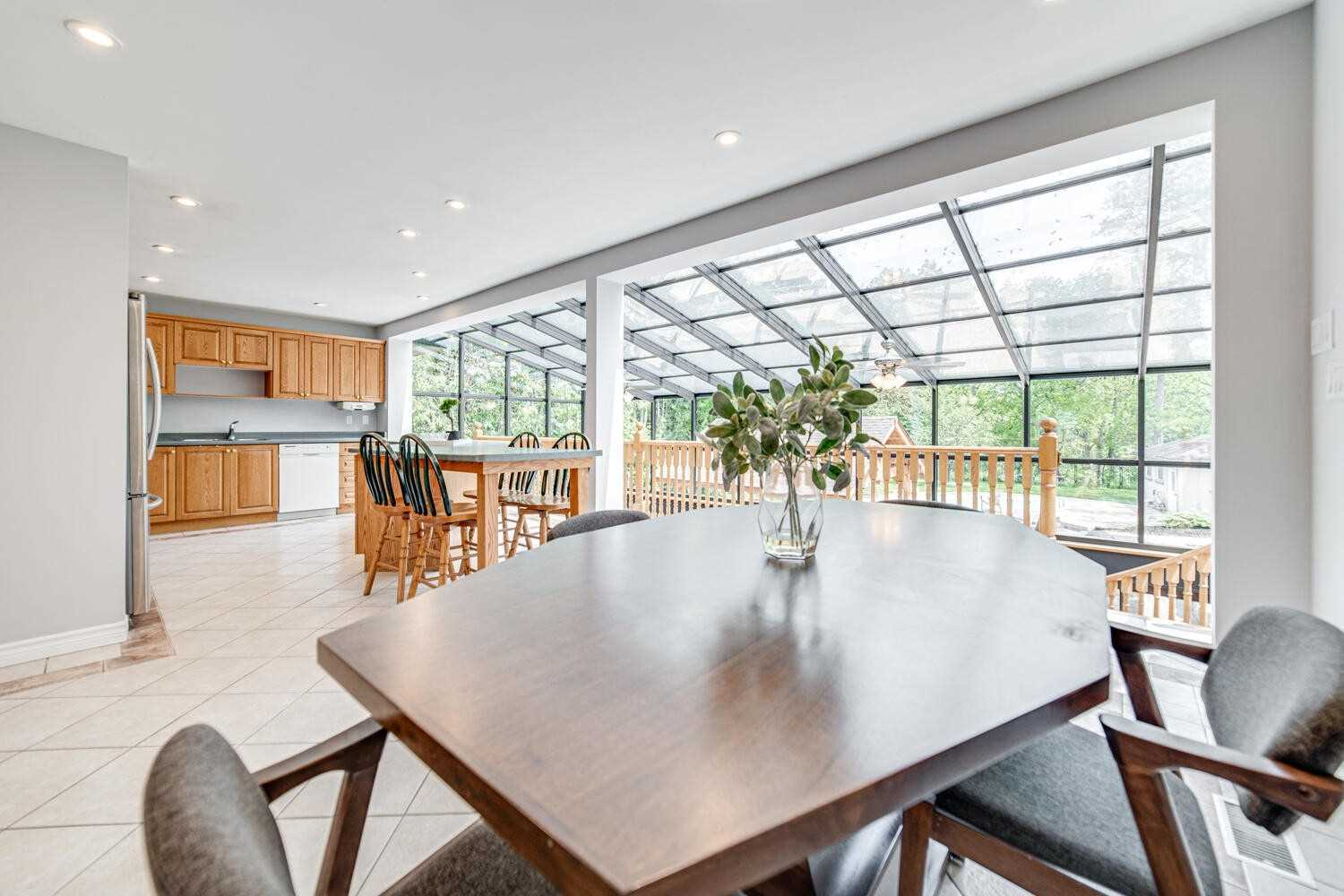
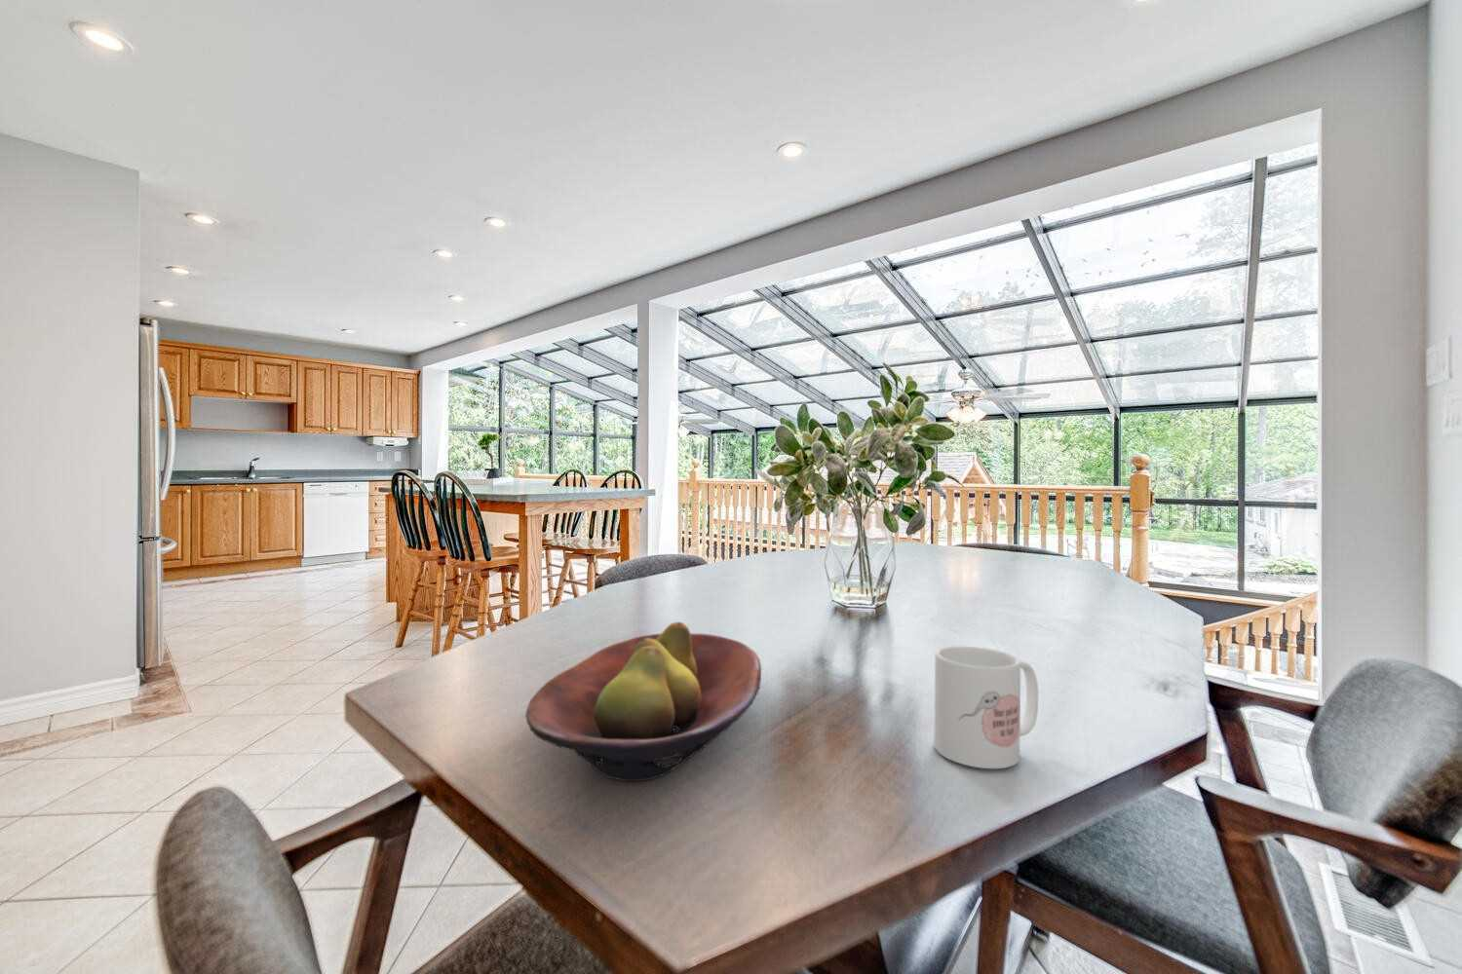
+ fruit bowl (658, 679)
+ mug (990, 701)
